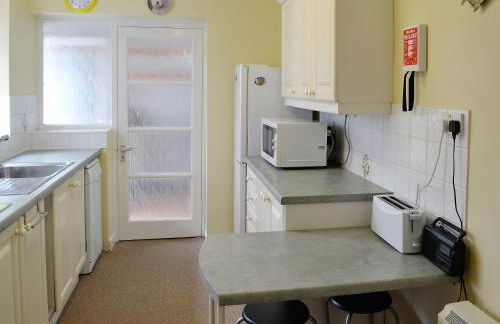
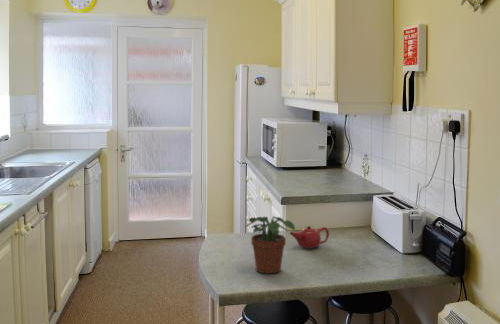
+ potted plant (270, 244)
+ teapot (309, 236)
